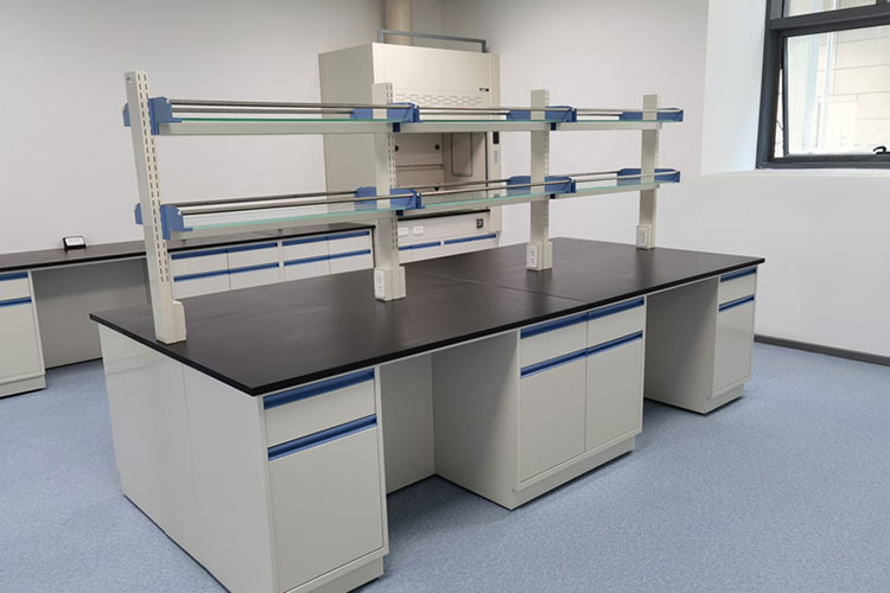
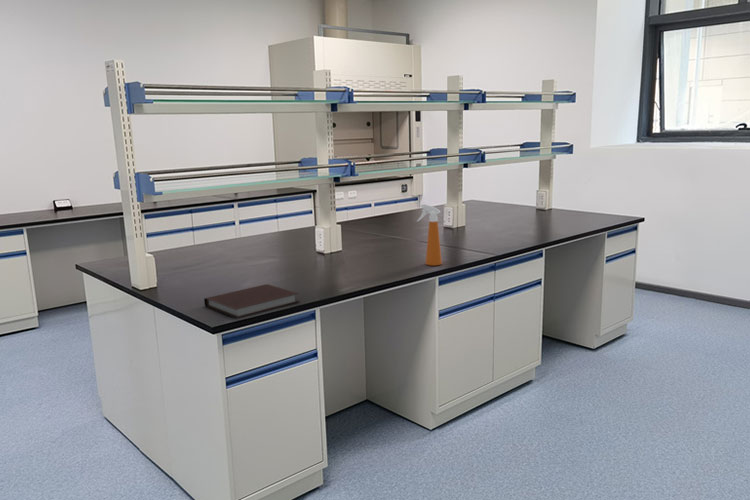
+ notebook (252, 299)
+ spray bottle (429, 234)
